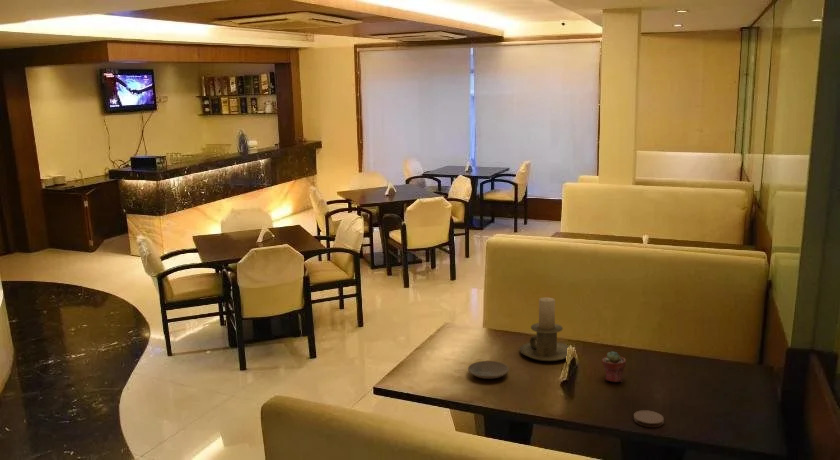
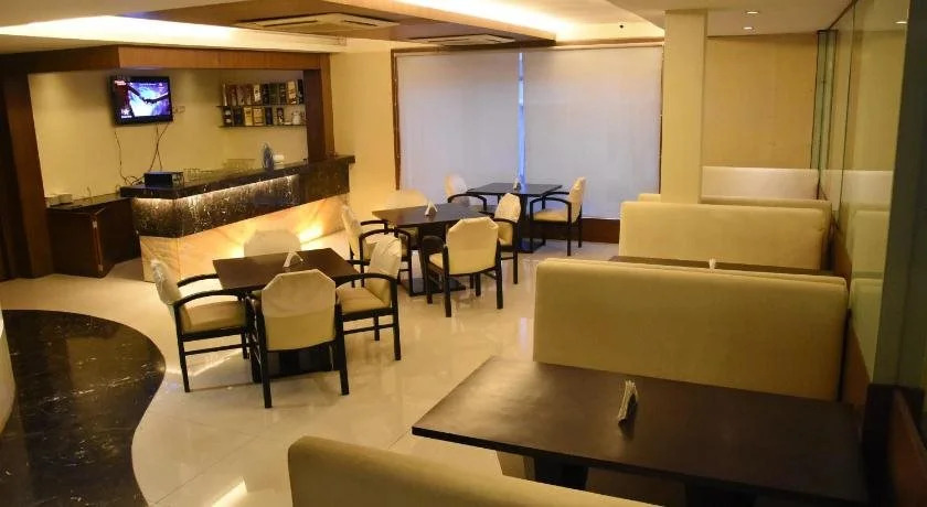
- candle holder (546, 326)
- plate (488, 371)
- coaster (648, 418)
- potted succulent (613, 365)
